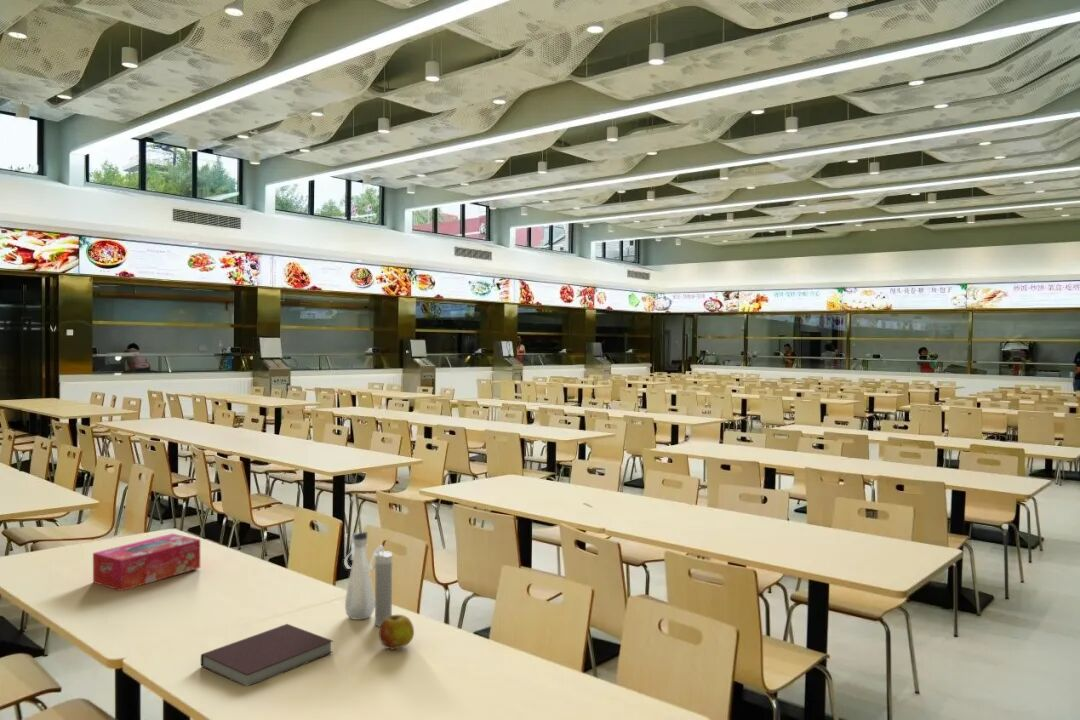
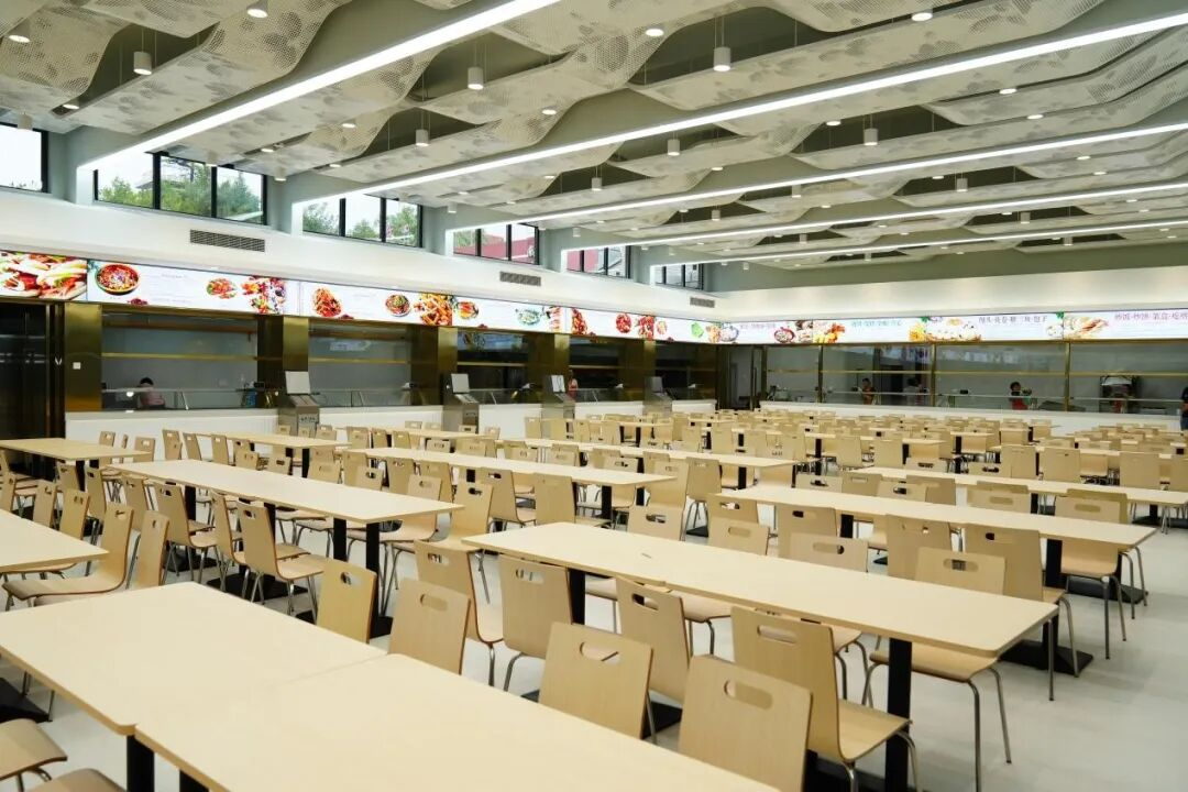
- fruit (396, 631)
- tissue box (148, 560)
- notebook (268, 653)
- water bottle (366, 575)
